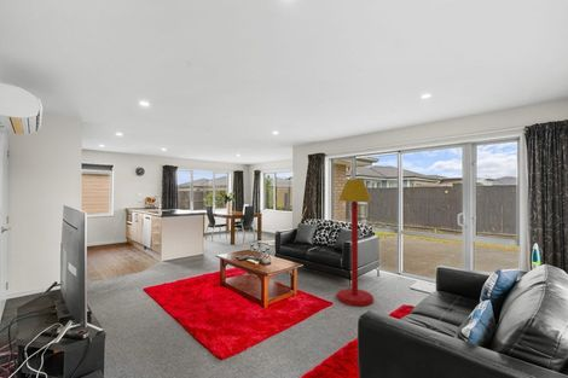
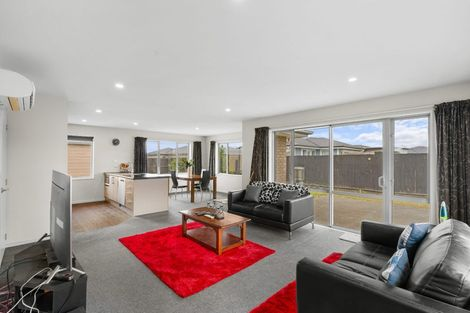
- floor lamp (354, 238)
